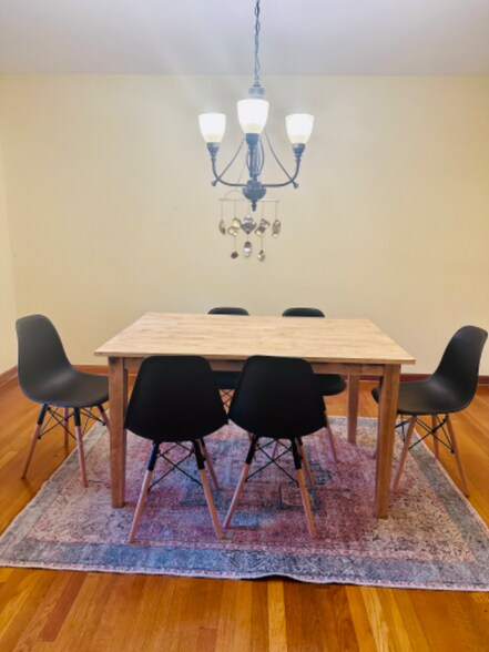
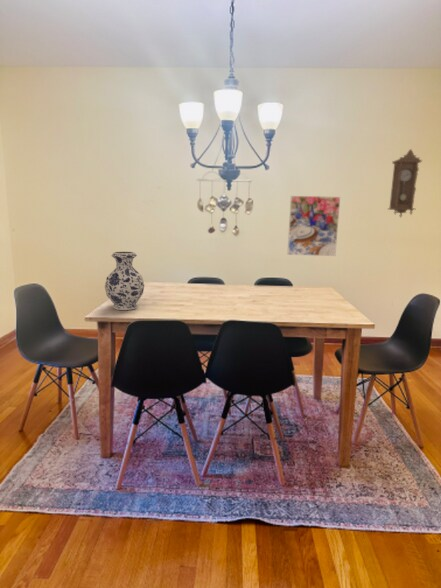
+ vase (124, 280)
+ pendulum clock (404, 184)
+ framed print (313, 226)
